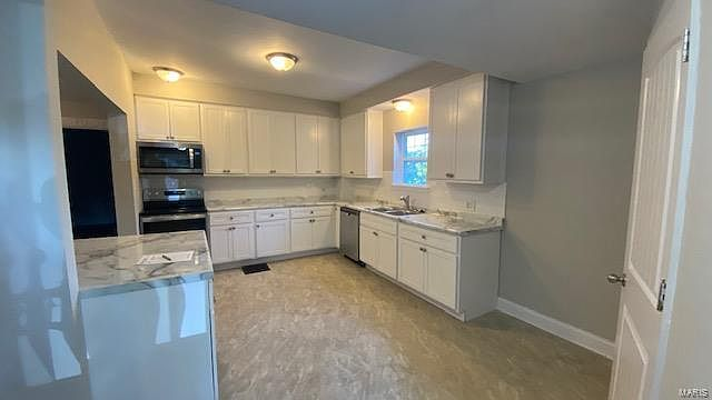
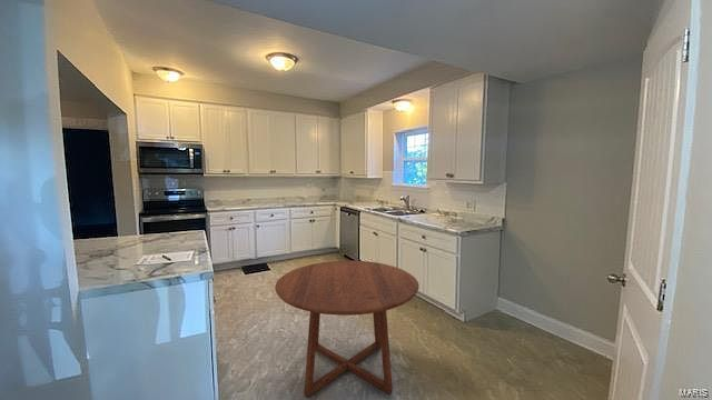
+ round table (347, 314)
